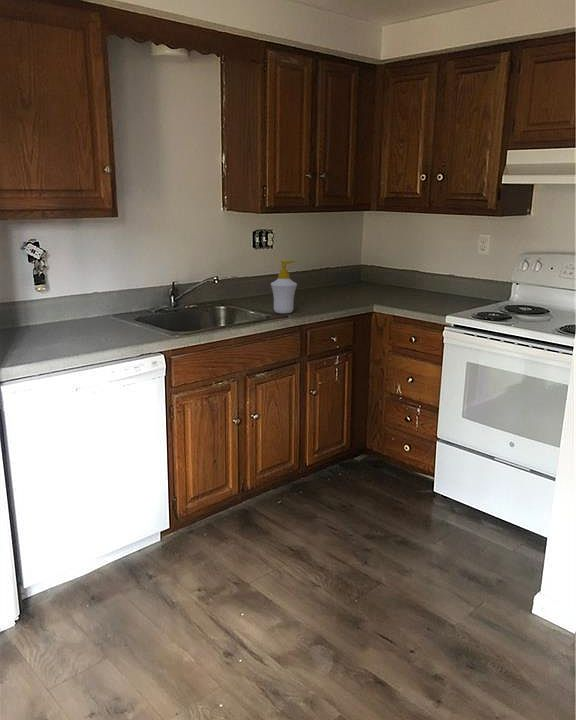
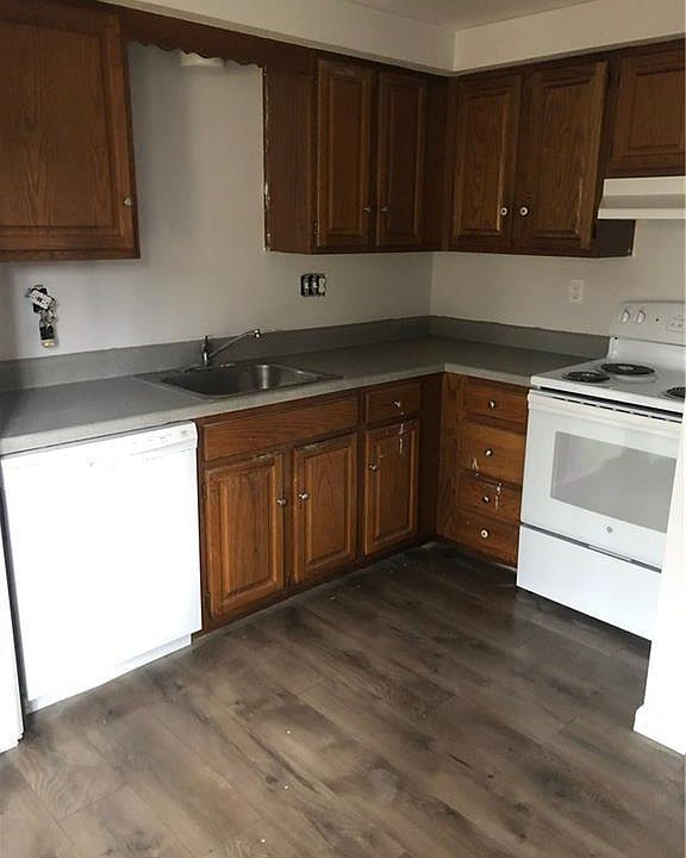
- soap bottle (283, 286)
